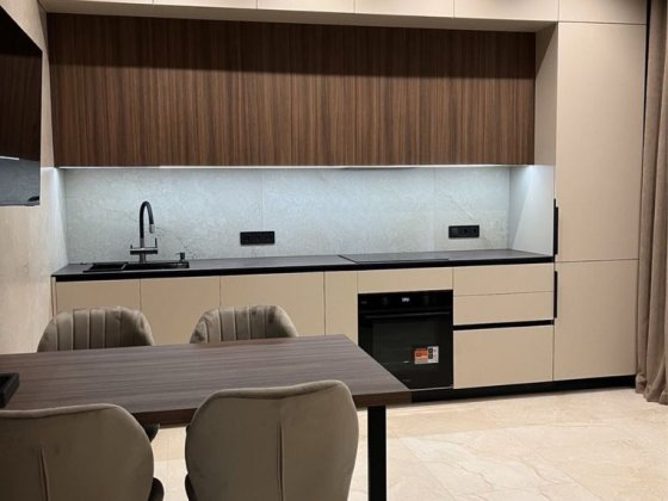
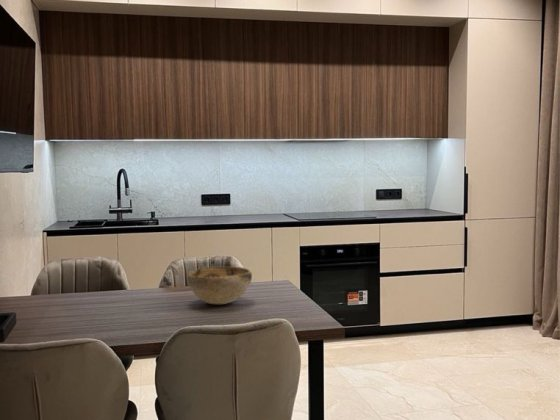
+ decorative bowl (220, 286)
